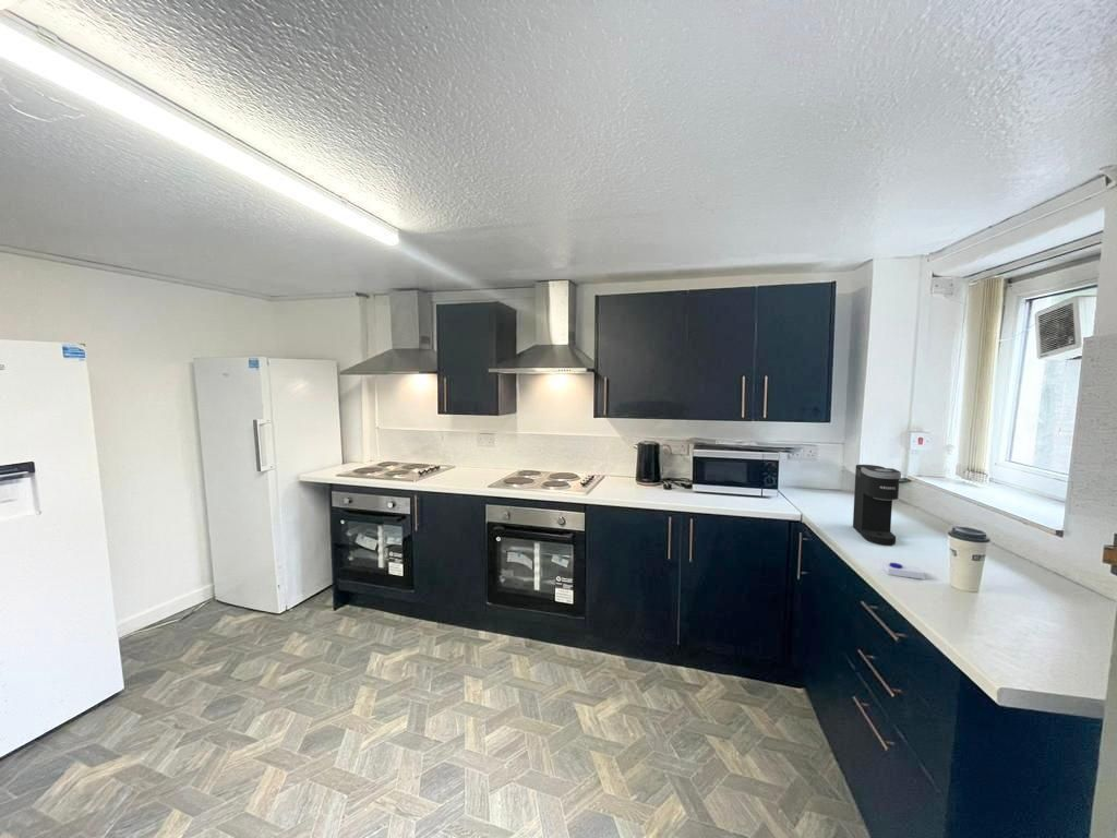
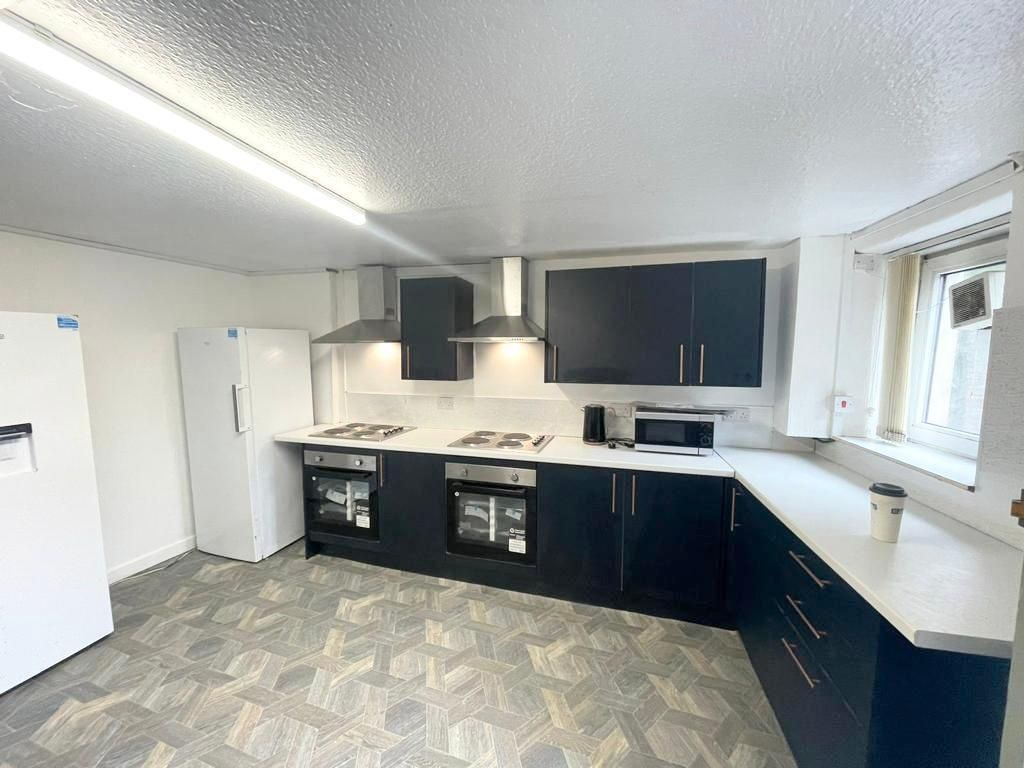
- coffee maker (875, 501)
- soap bar (902, 568)
